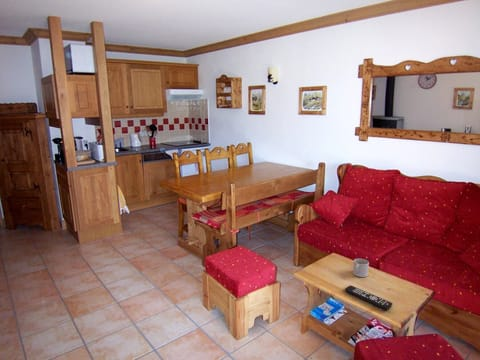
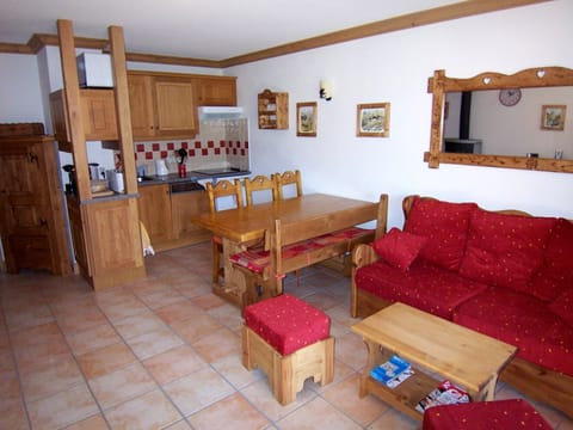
- mug (359, 268)
- remote control (367, 297)
